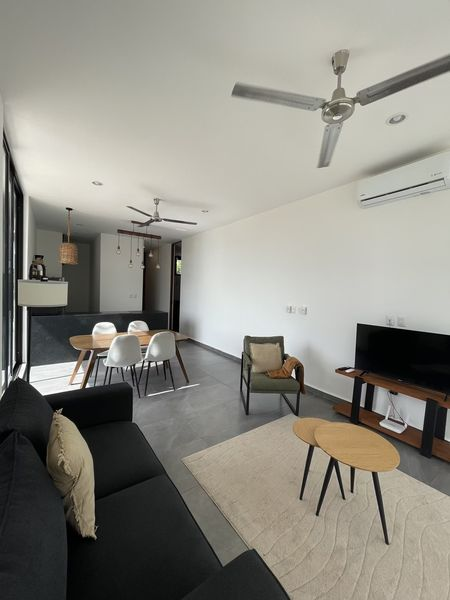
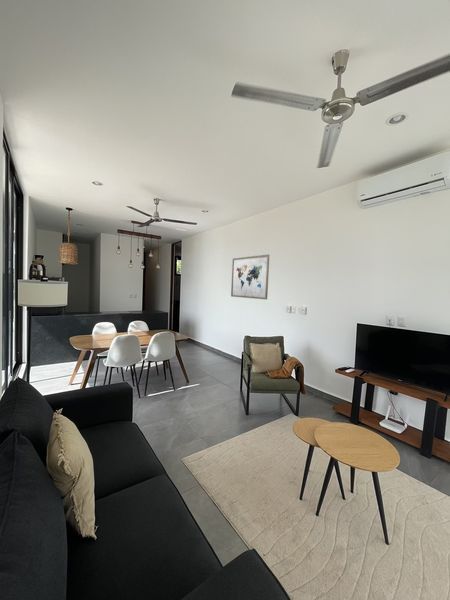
+ wall art (248, 277)
